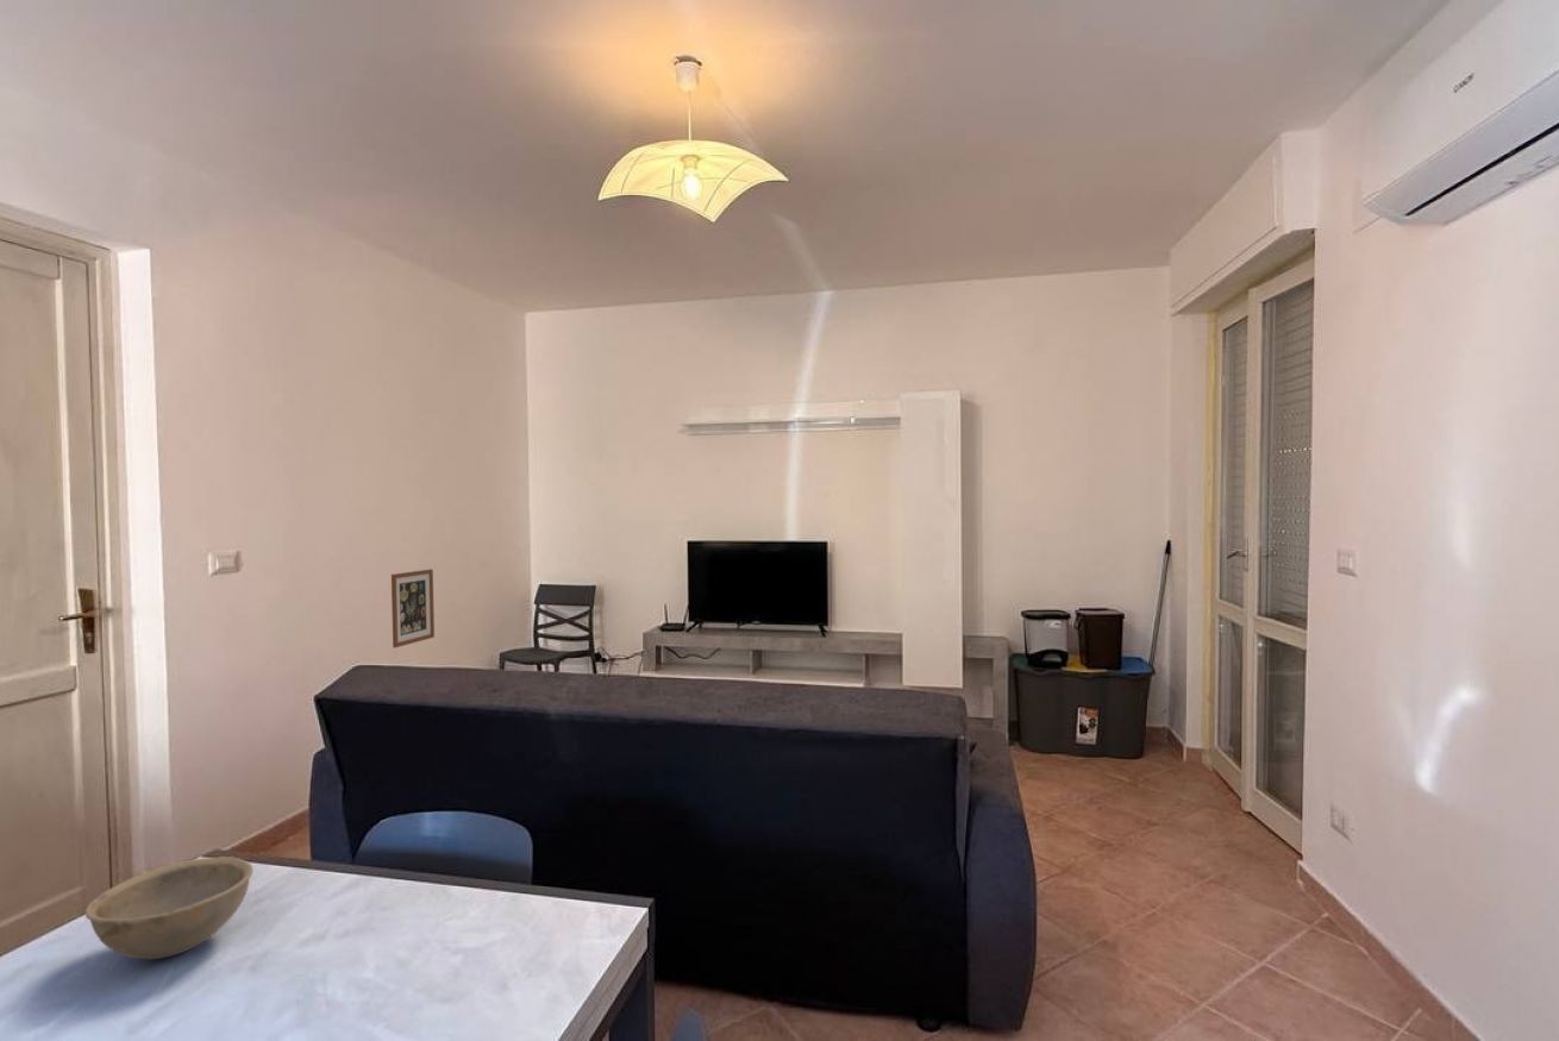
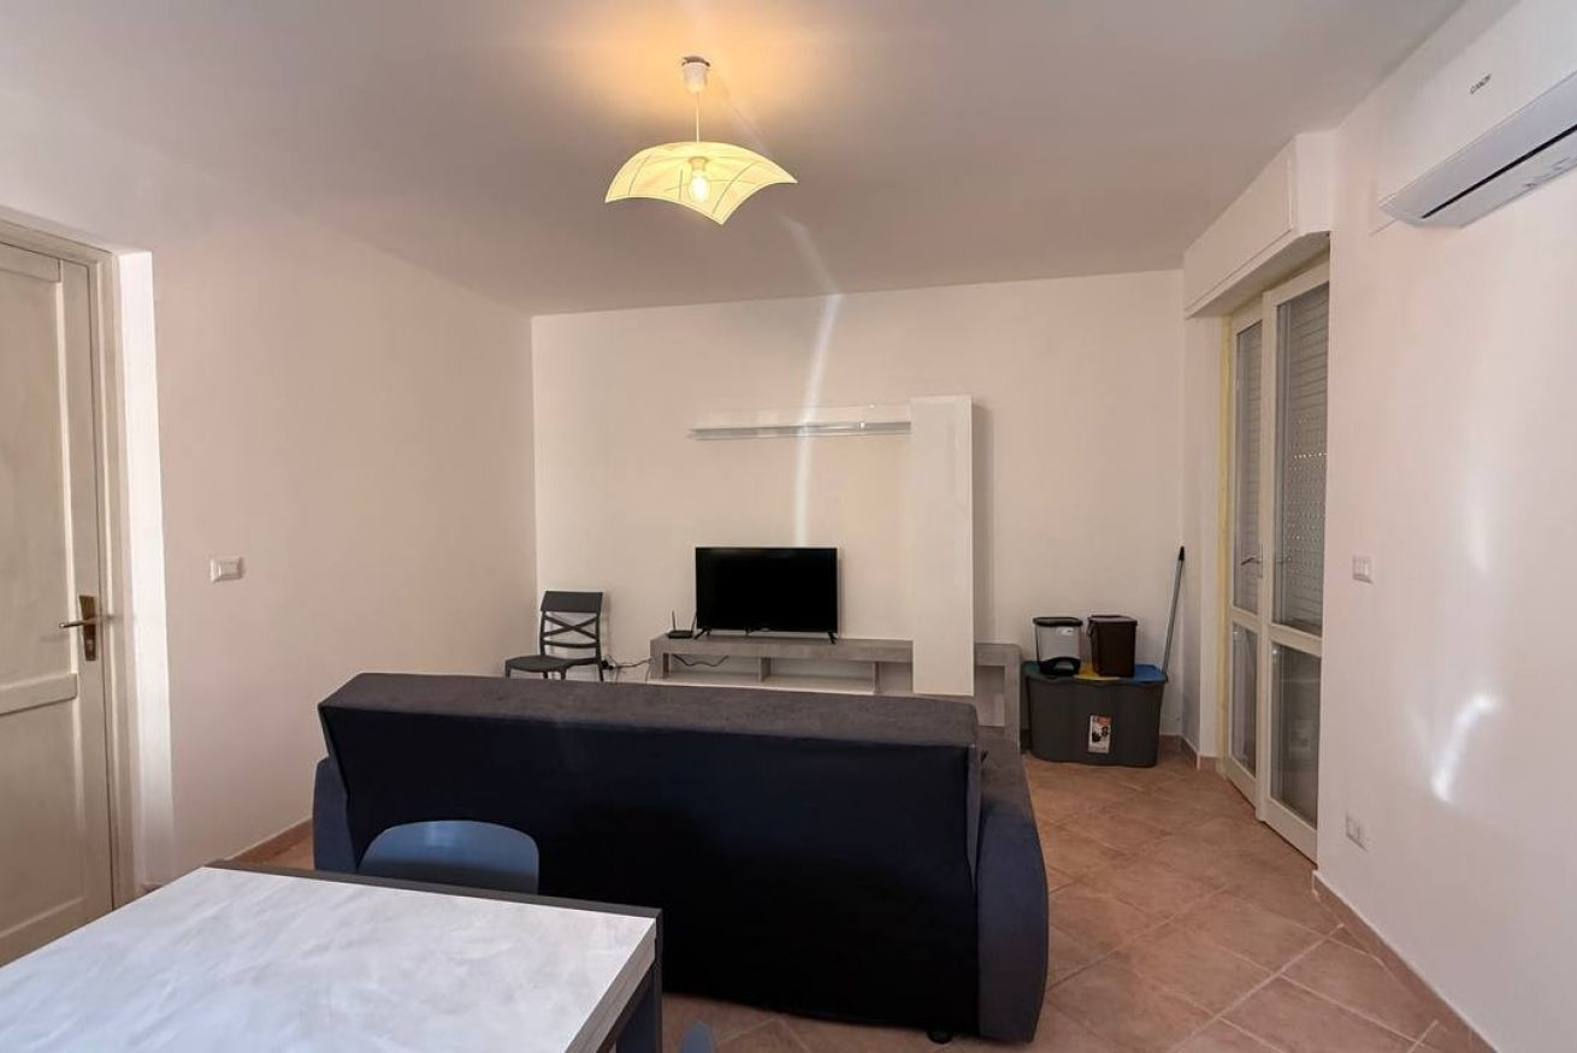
- wall art (413, 607)
- bowl (173, 916)
